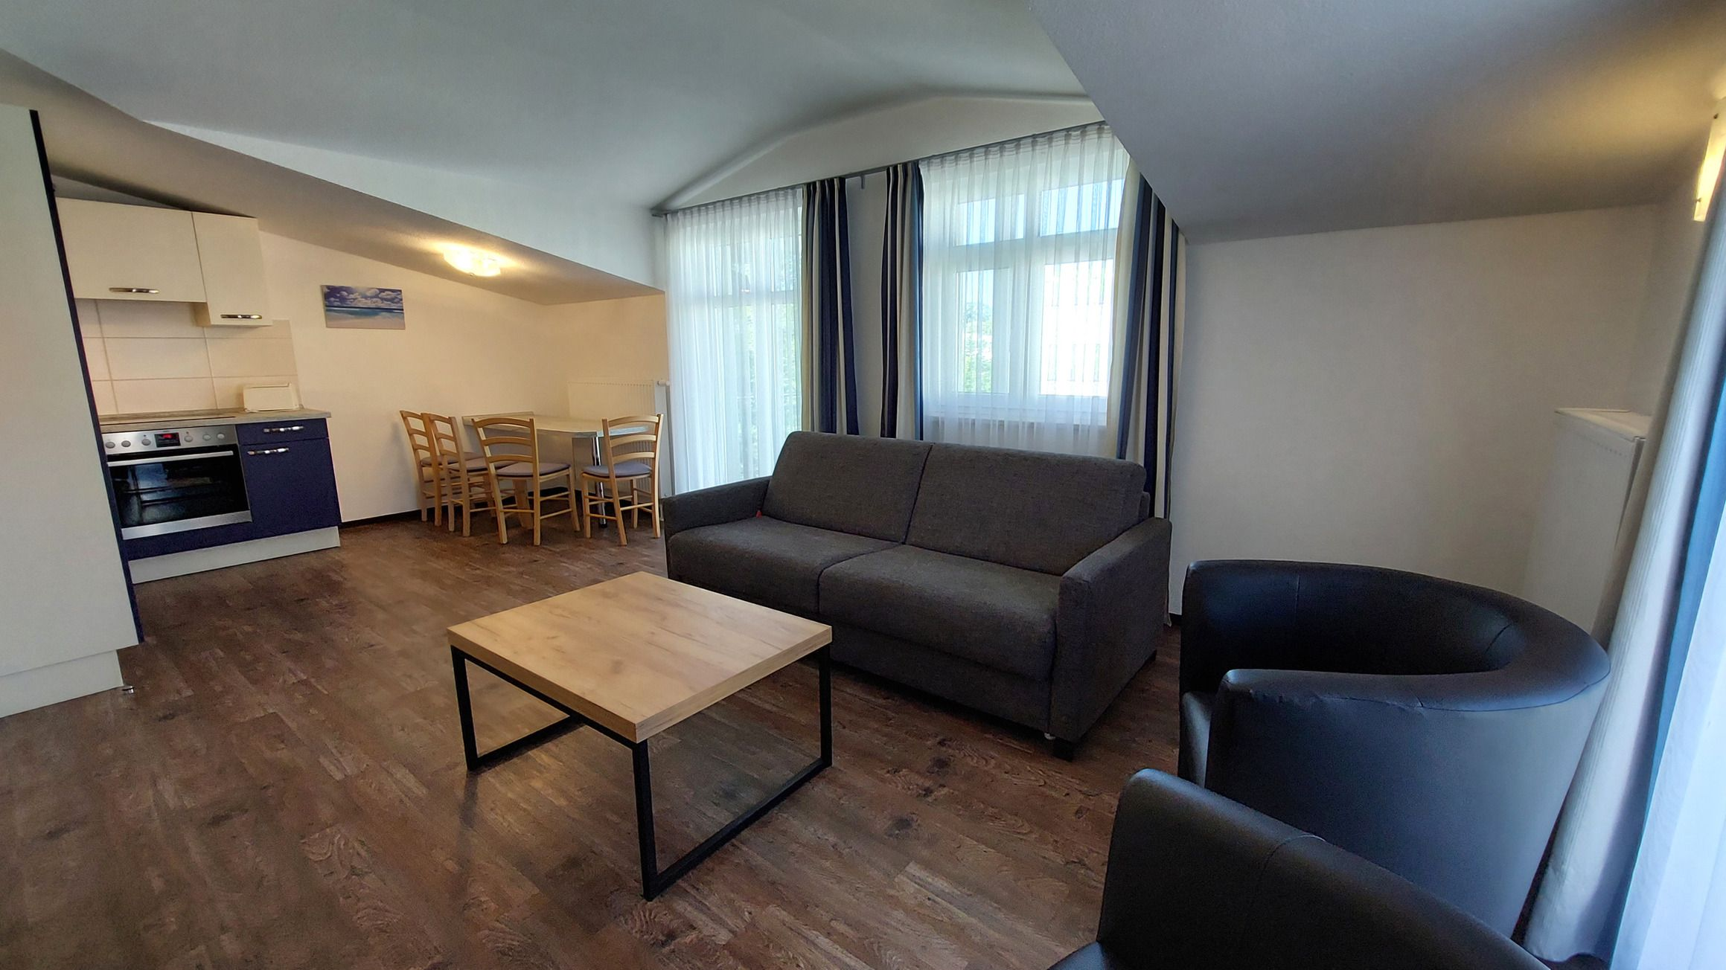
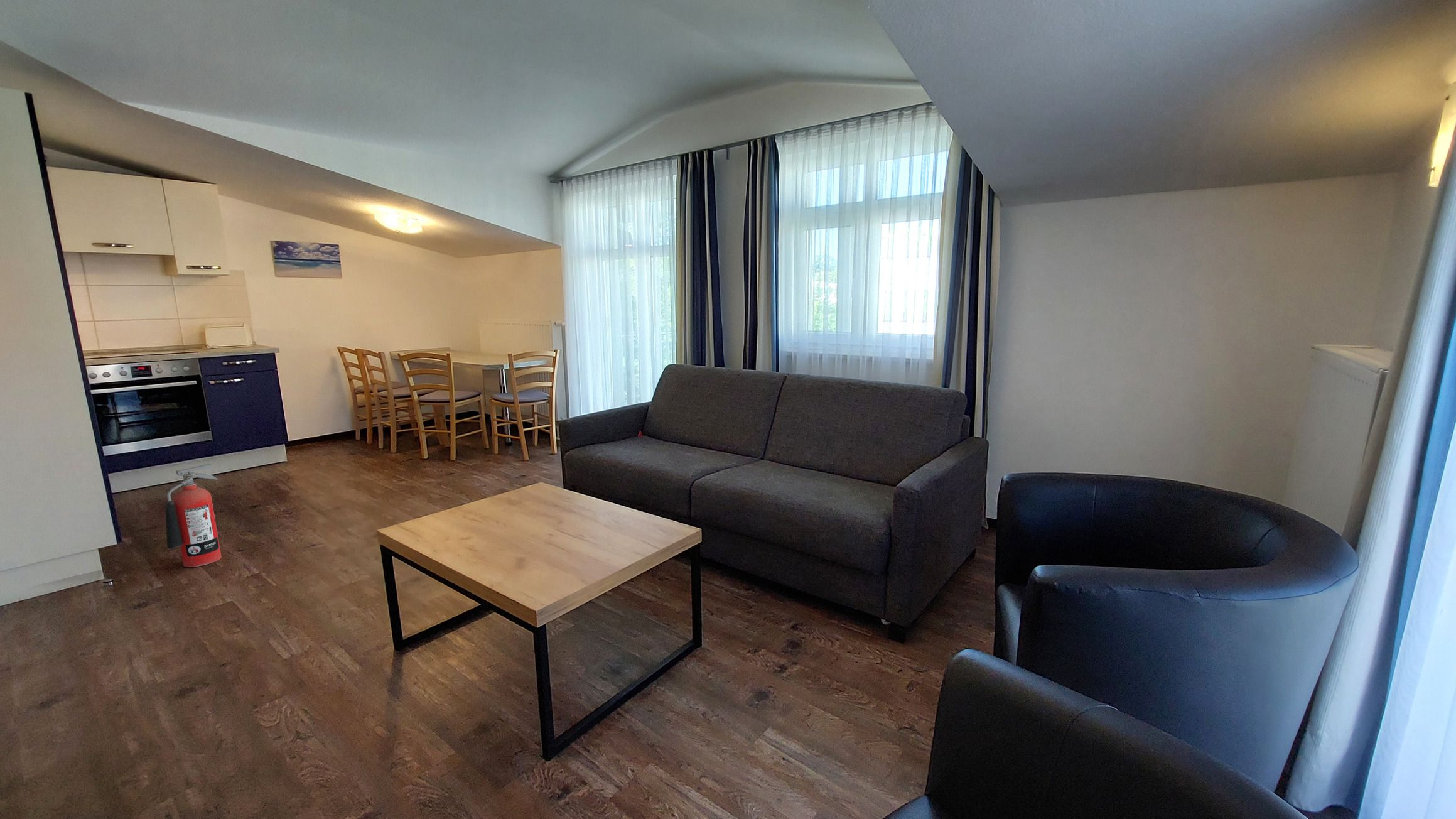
+ fire extinguisher (193, 515)
